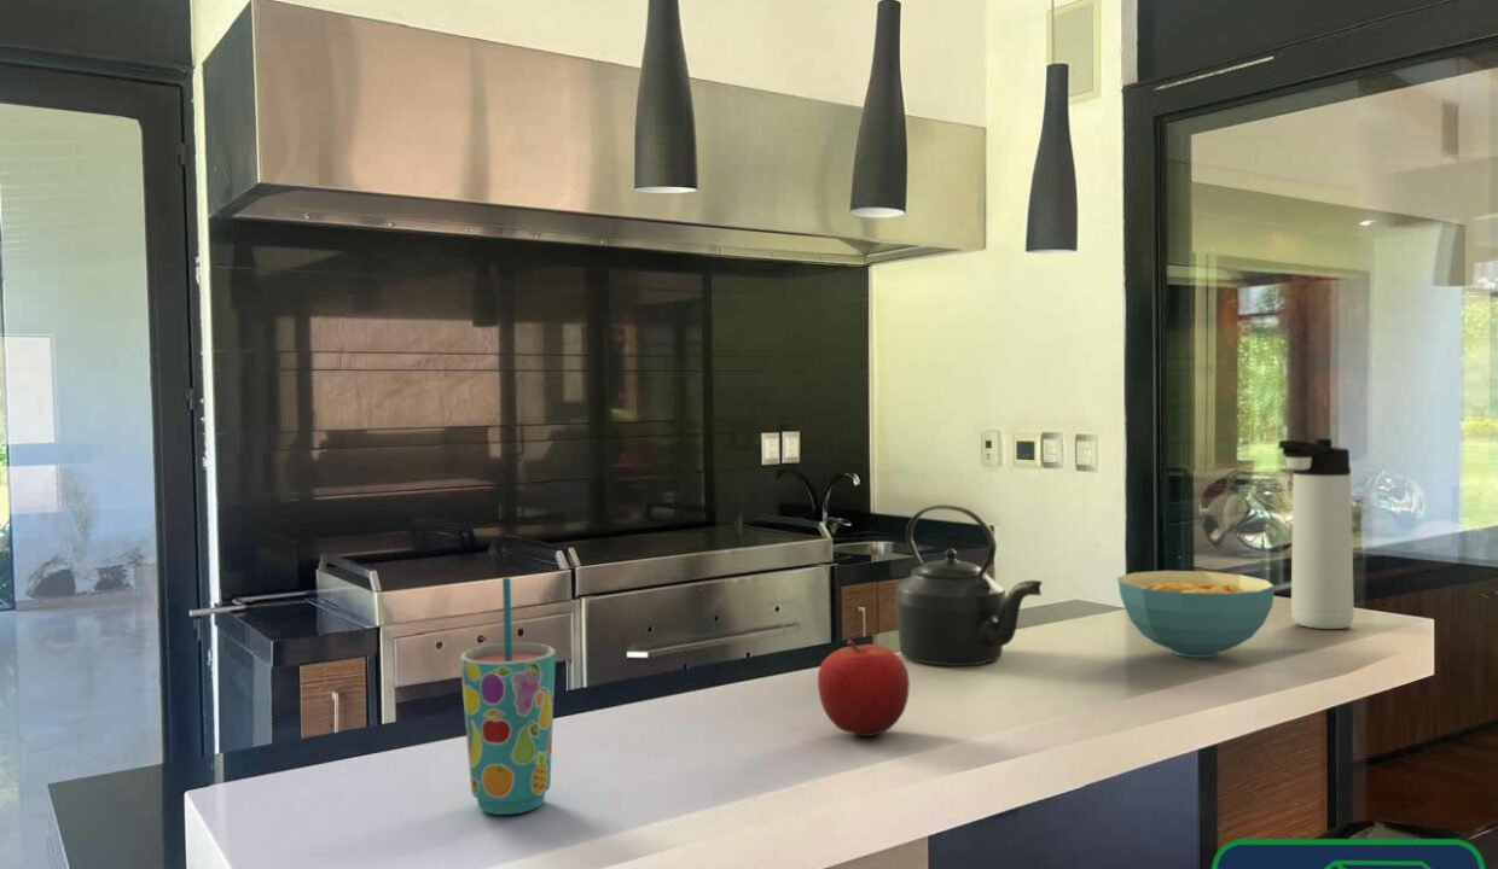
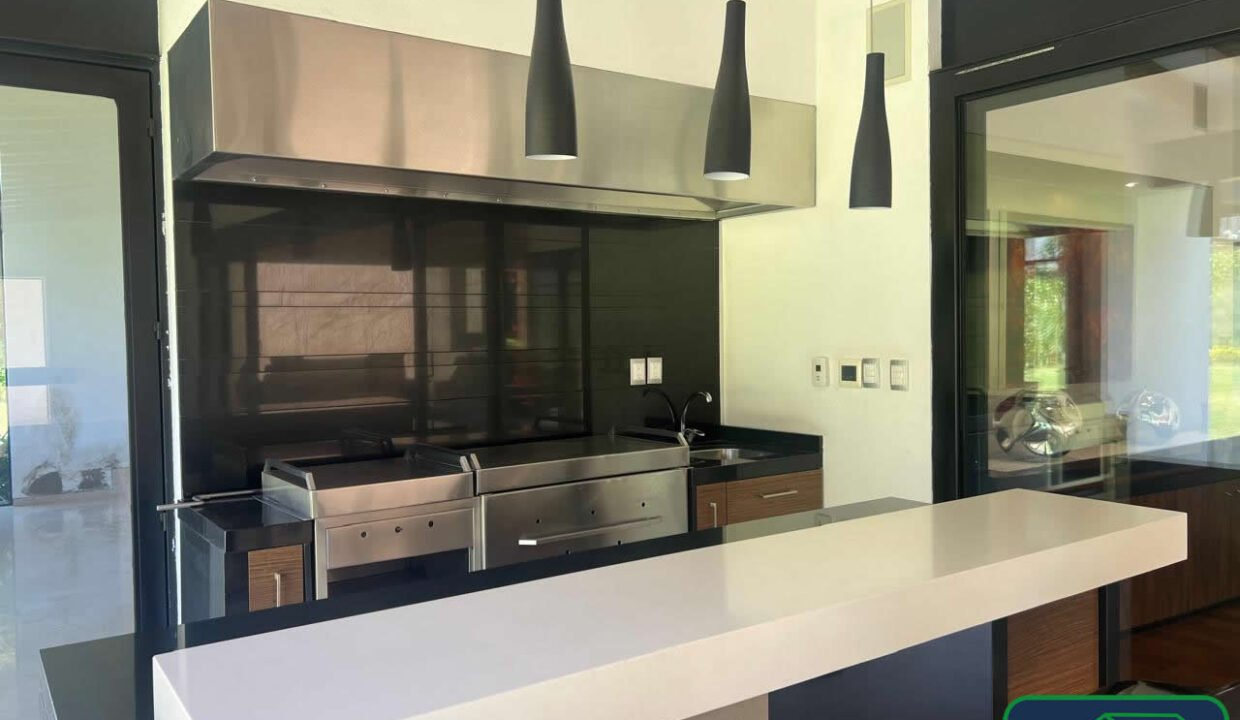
- cereal bowl (1194, 617)
- kettle (970, 583)
- cup (509, 690)
- fruit (863, 686)
- thermos bottle (1313, 532)
